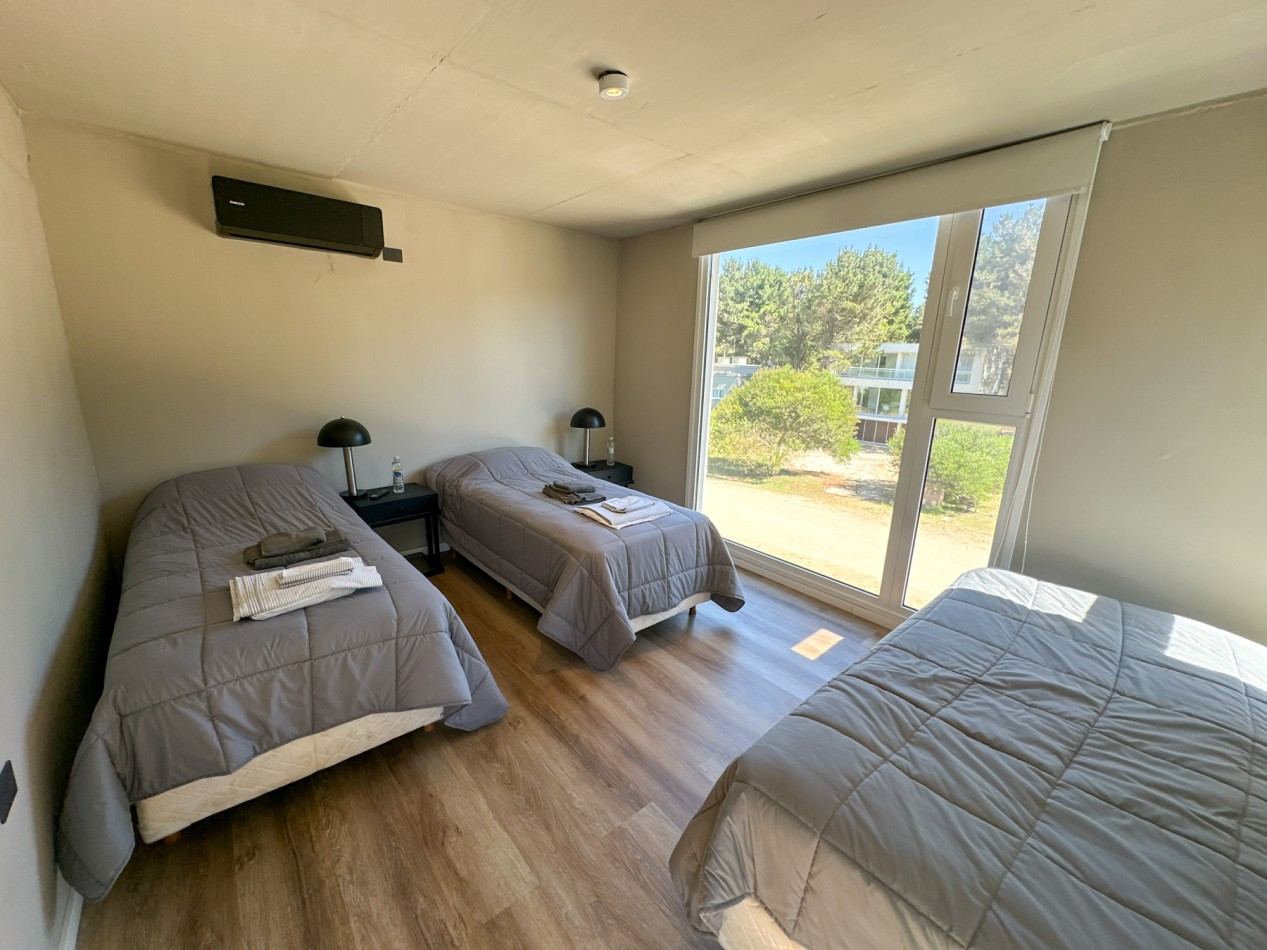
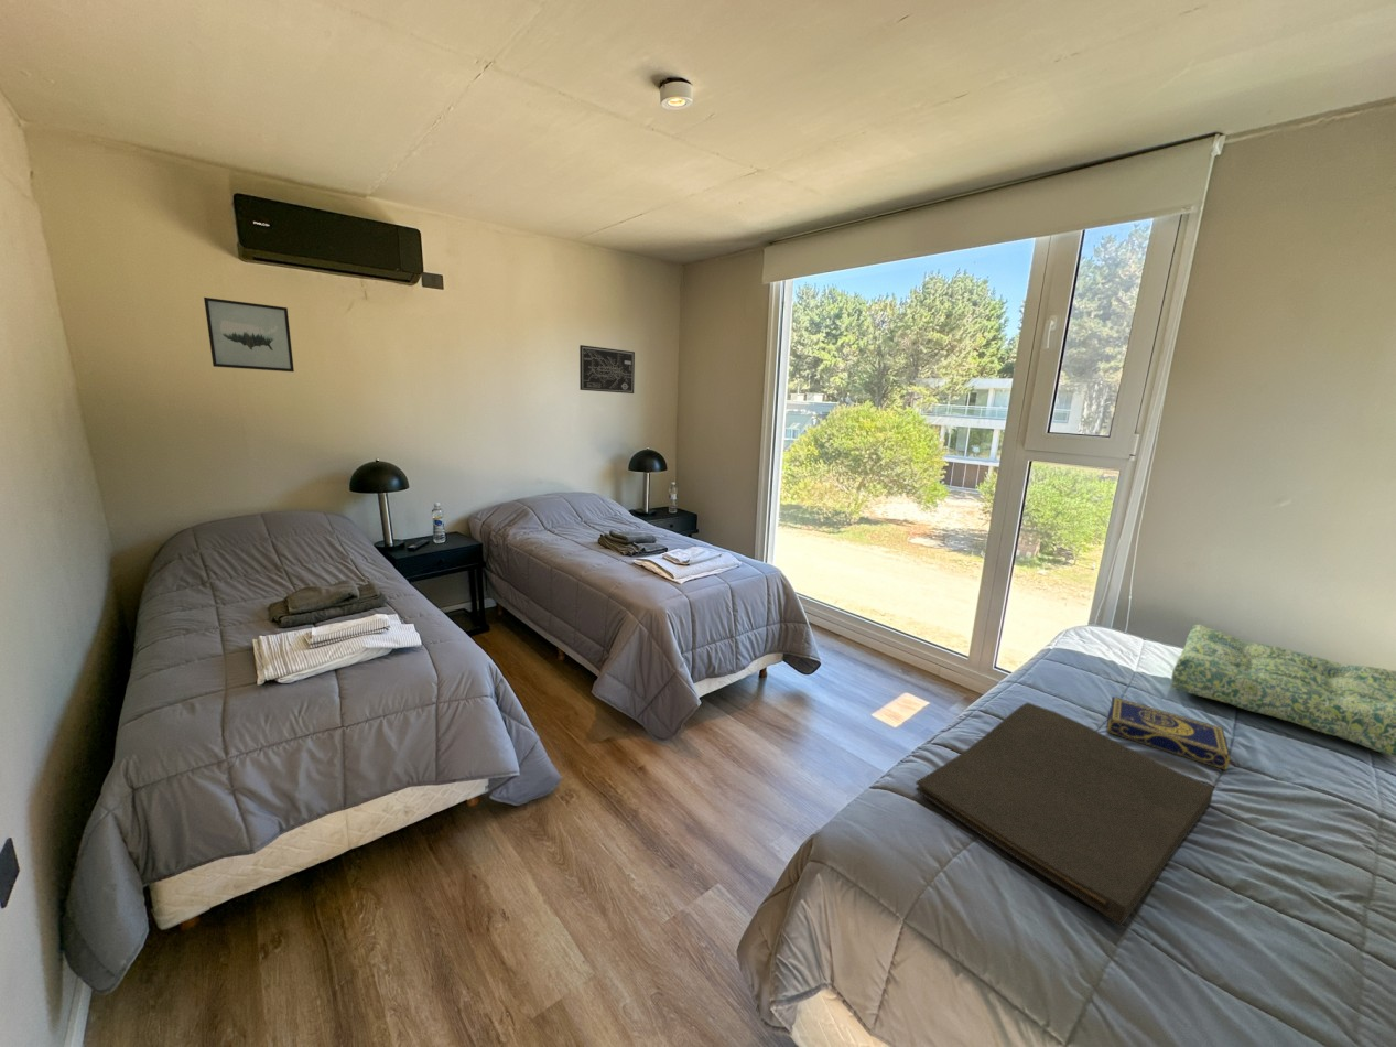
+ book (1167, 731)
+ seat cushion (1286, 682)
+ wall art (607, 370)
+ hand towel (1061, 784)
+ wall art (250, 336)
